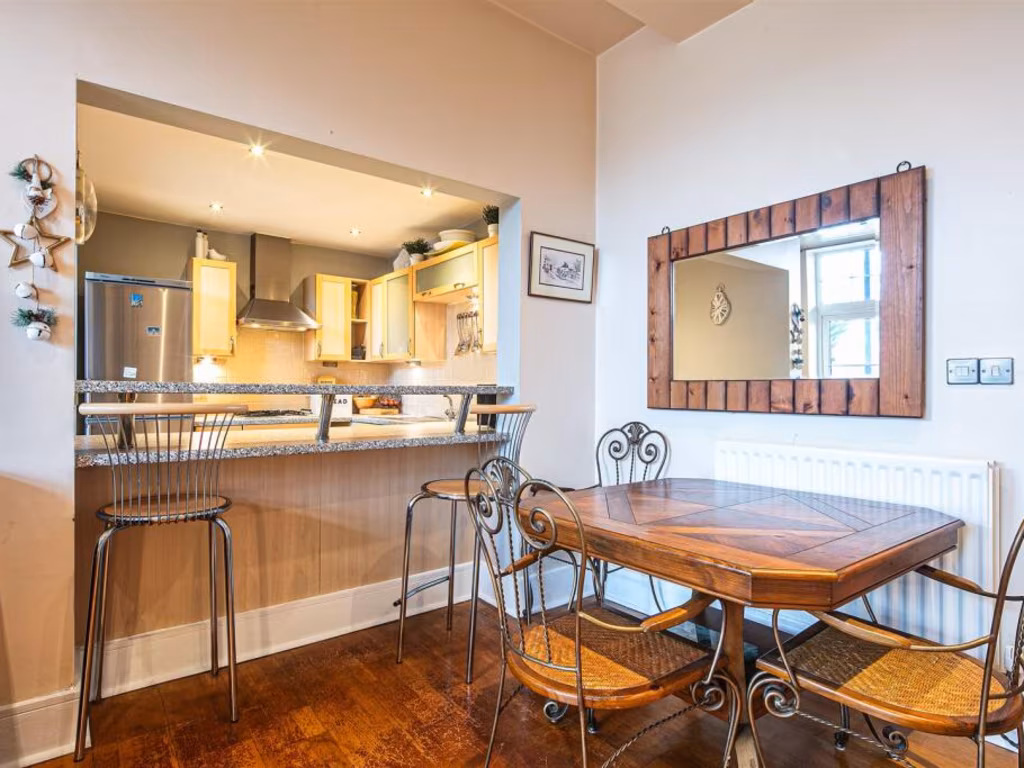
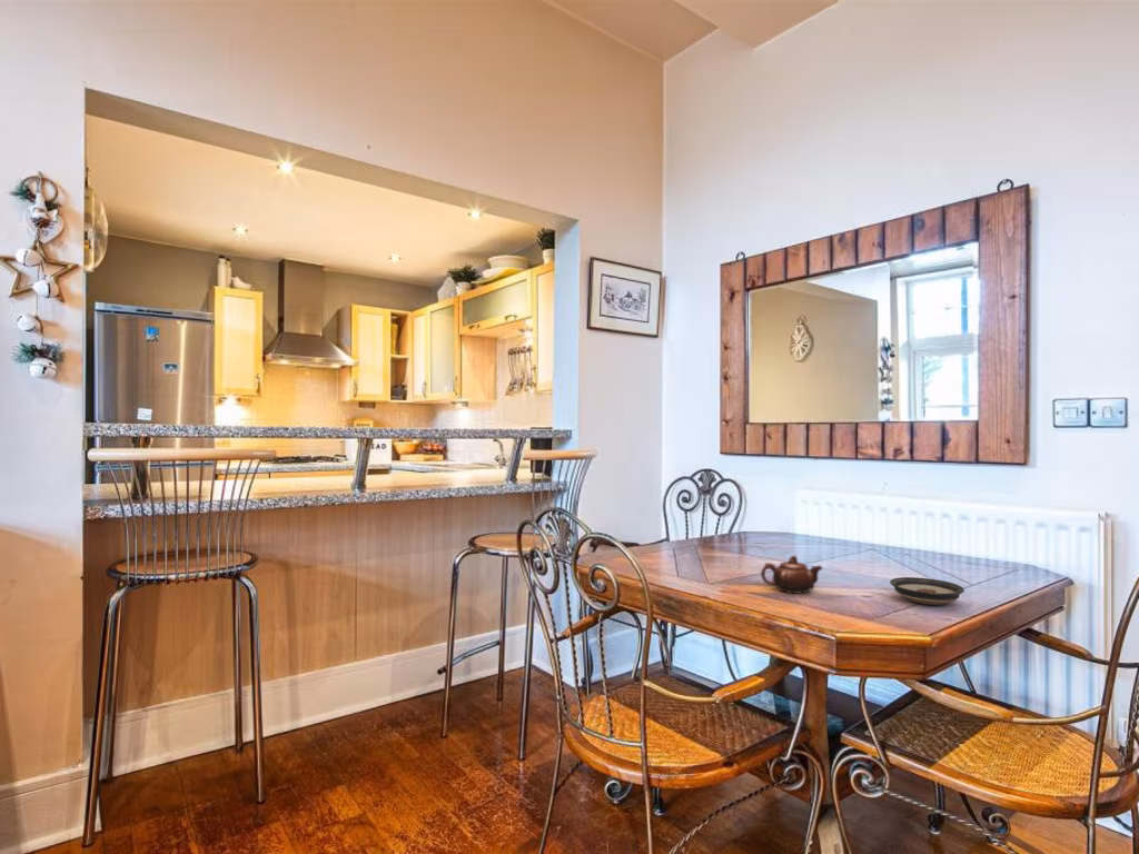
+ teapot (791, 572)
+ saucer (925, 593)
